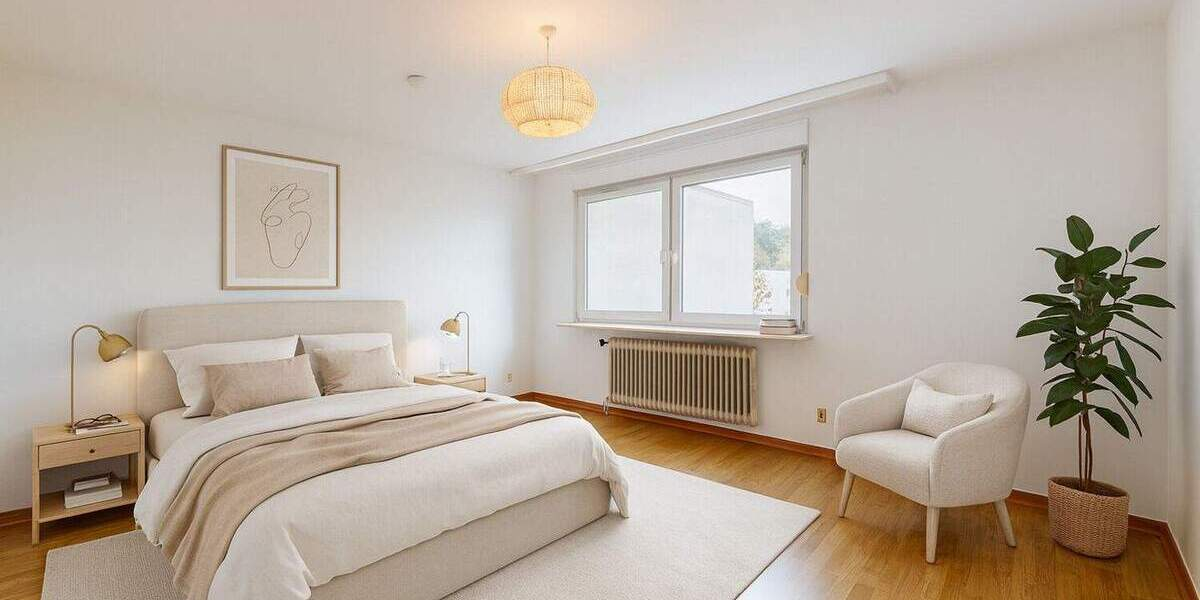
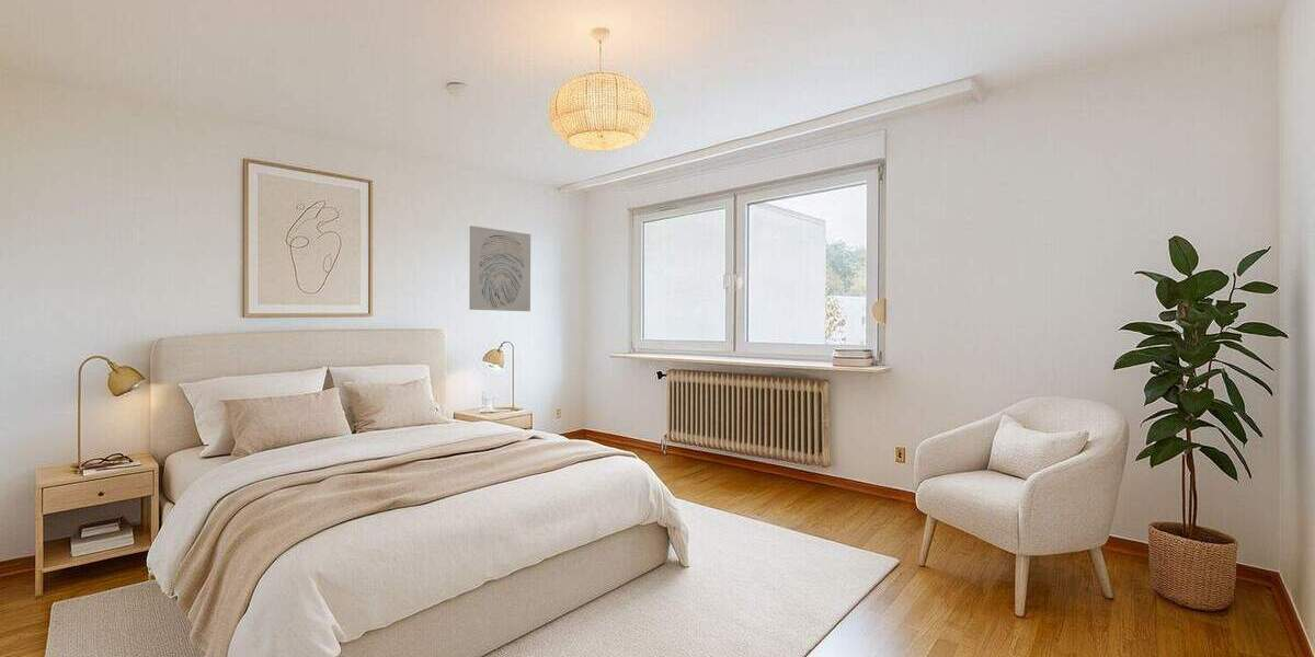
+ wall art (501, 269)
